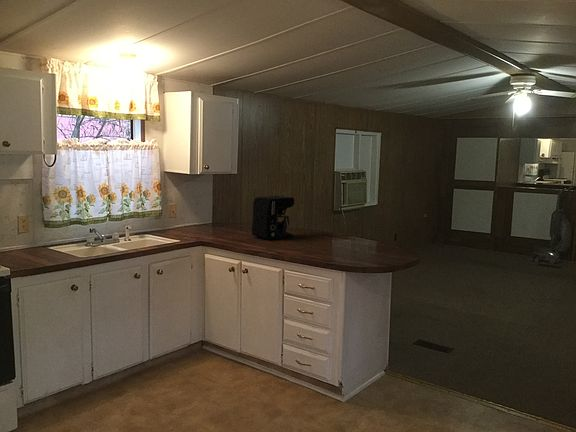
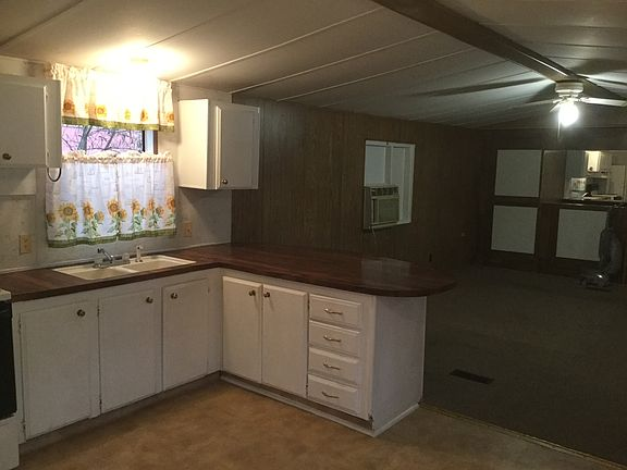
- coffee maker (275, 217)
